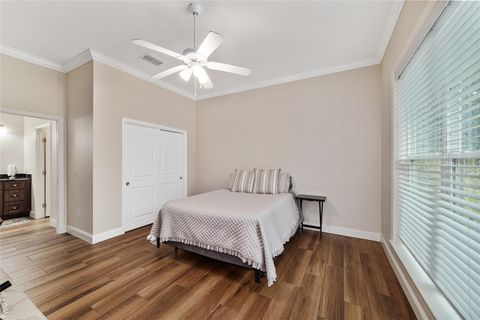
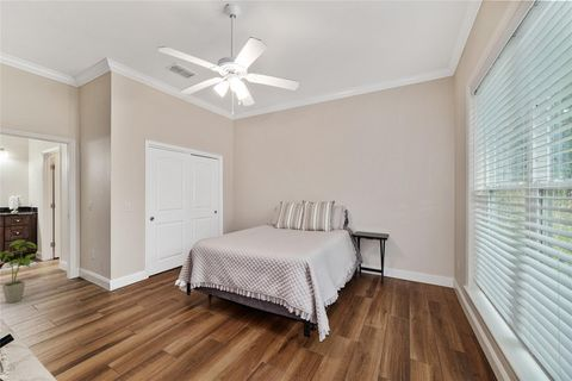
+ house plant (18, 269)
